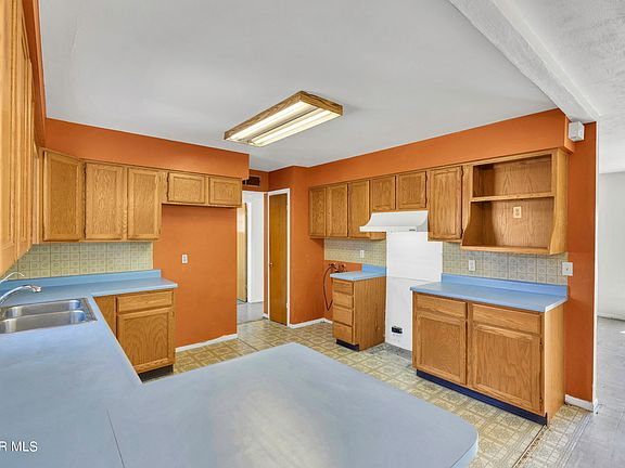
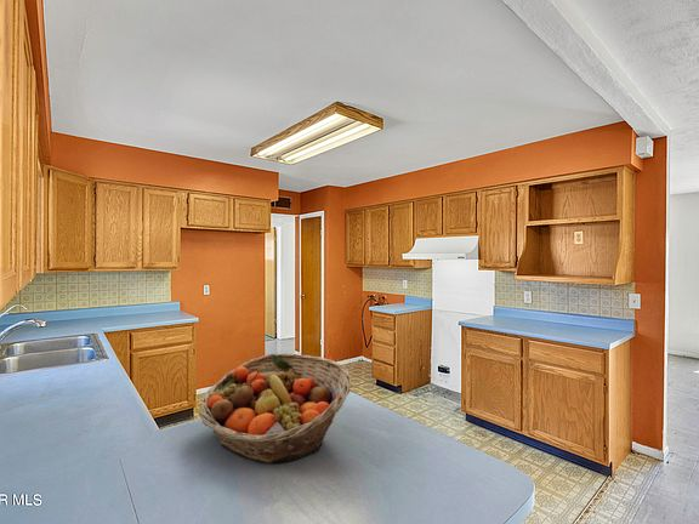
+ fruit basket (275, 400)
